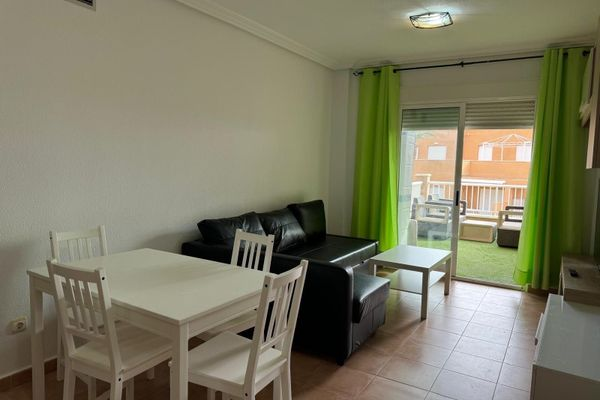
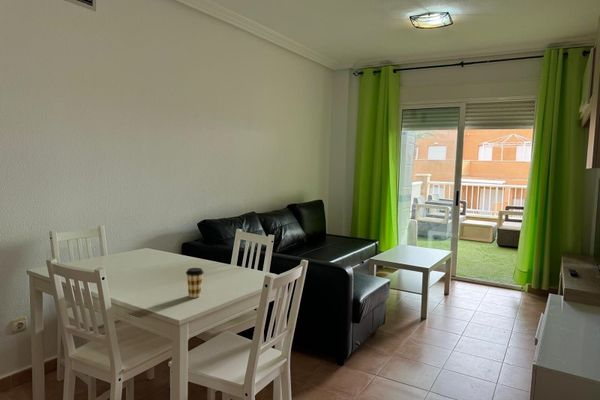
+ coffee cup (194, 282)
